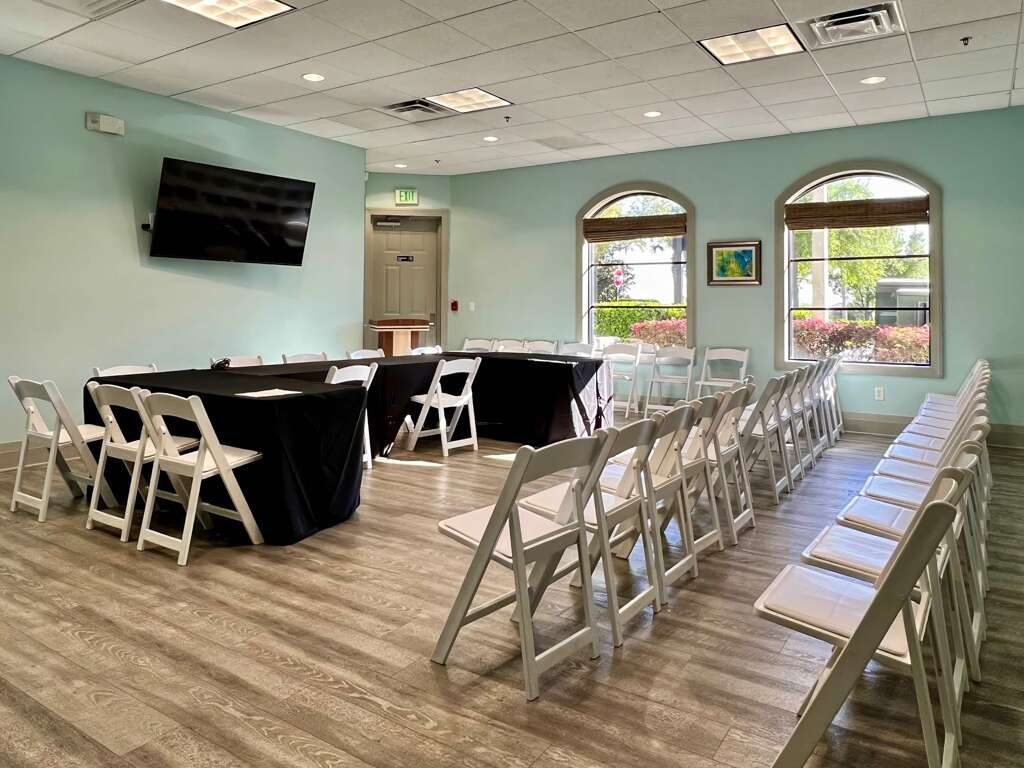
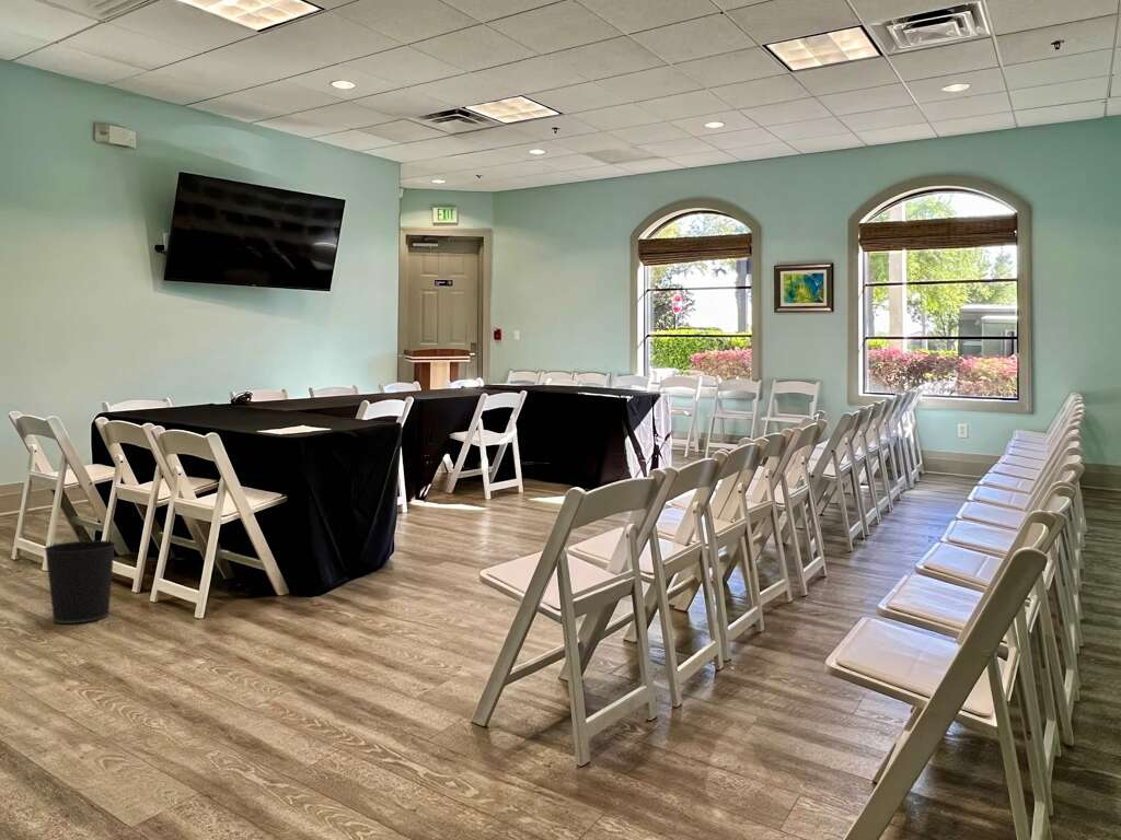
+ wastebasket (81, 581)
